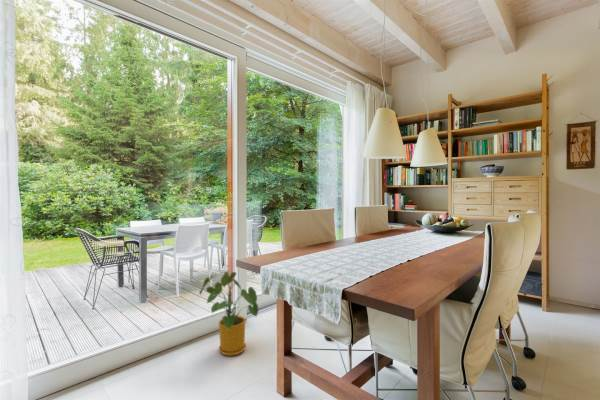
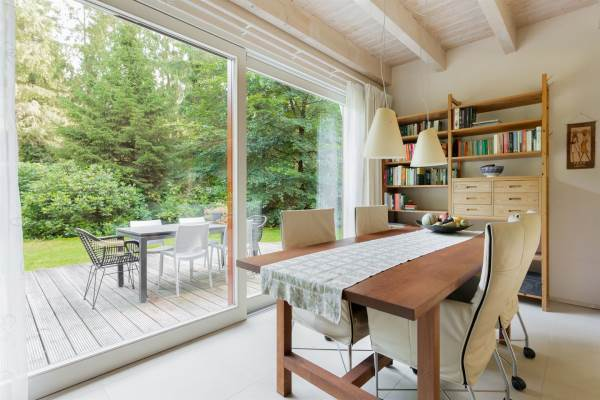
- house plant (228, 313)
